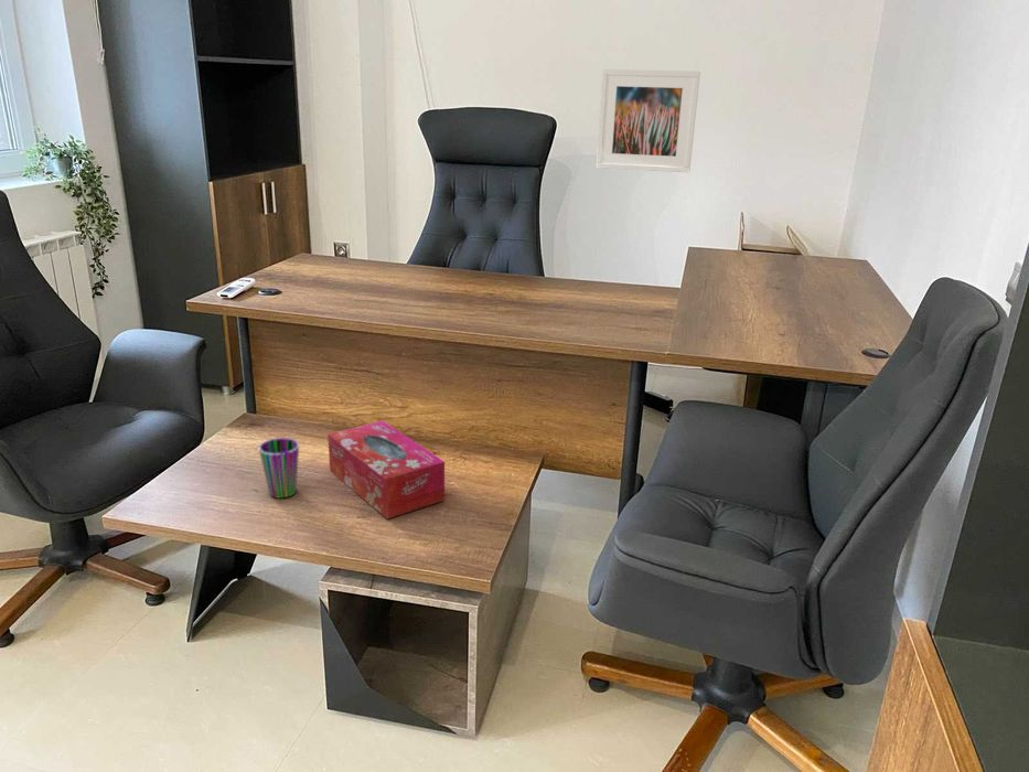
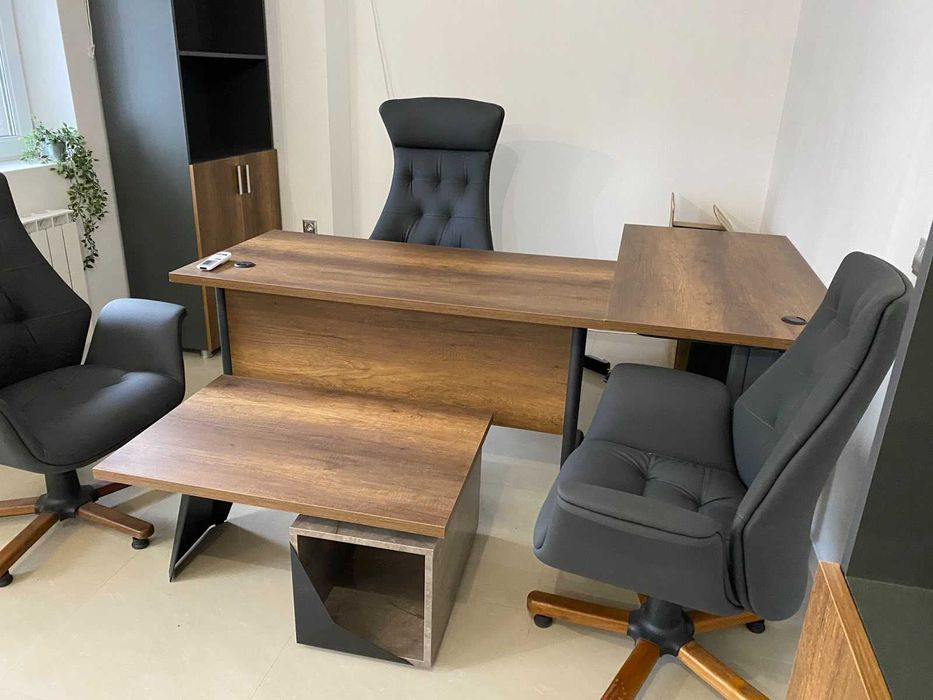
- cup (280, 469)
- tissue box (384, 465)
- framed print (646, 121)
